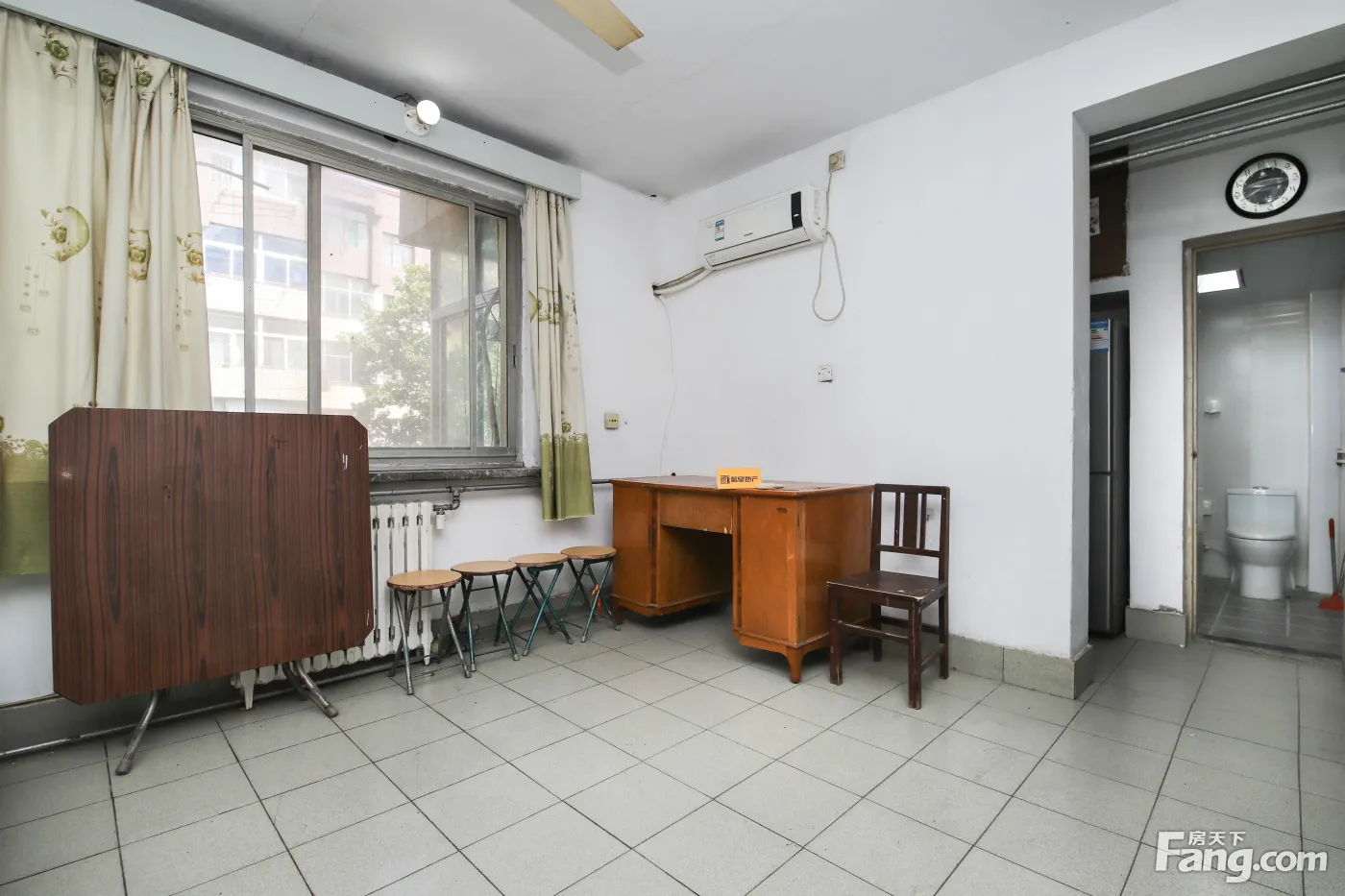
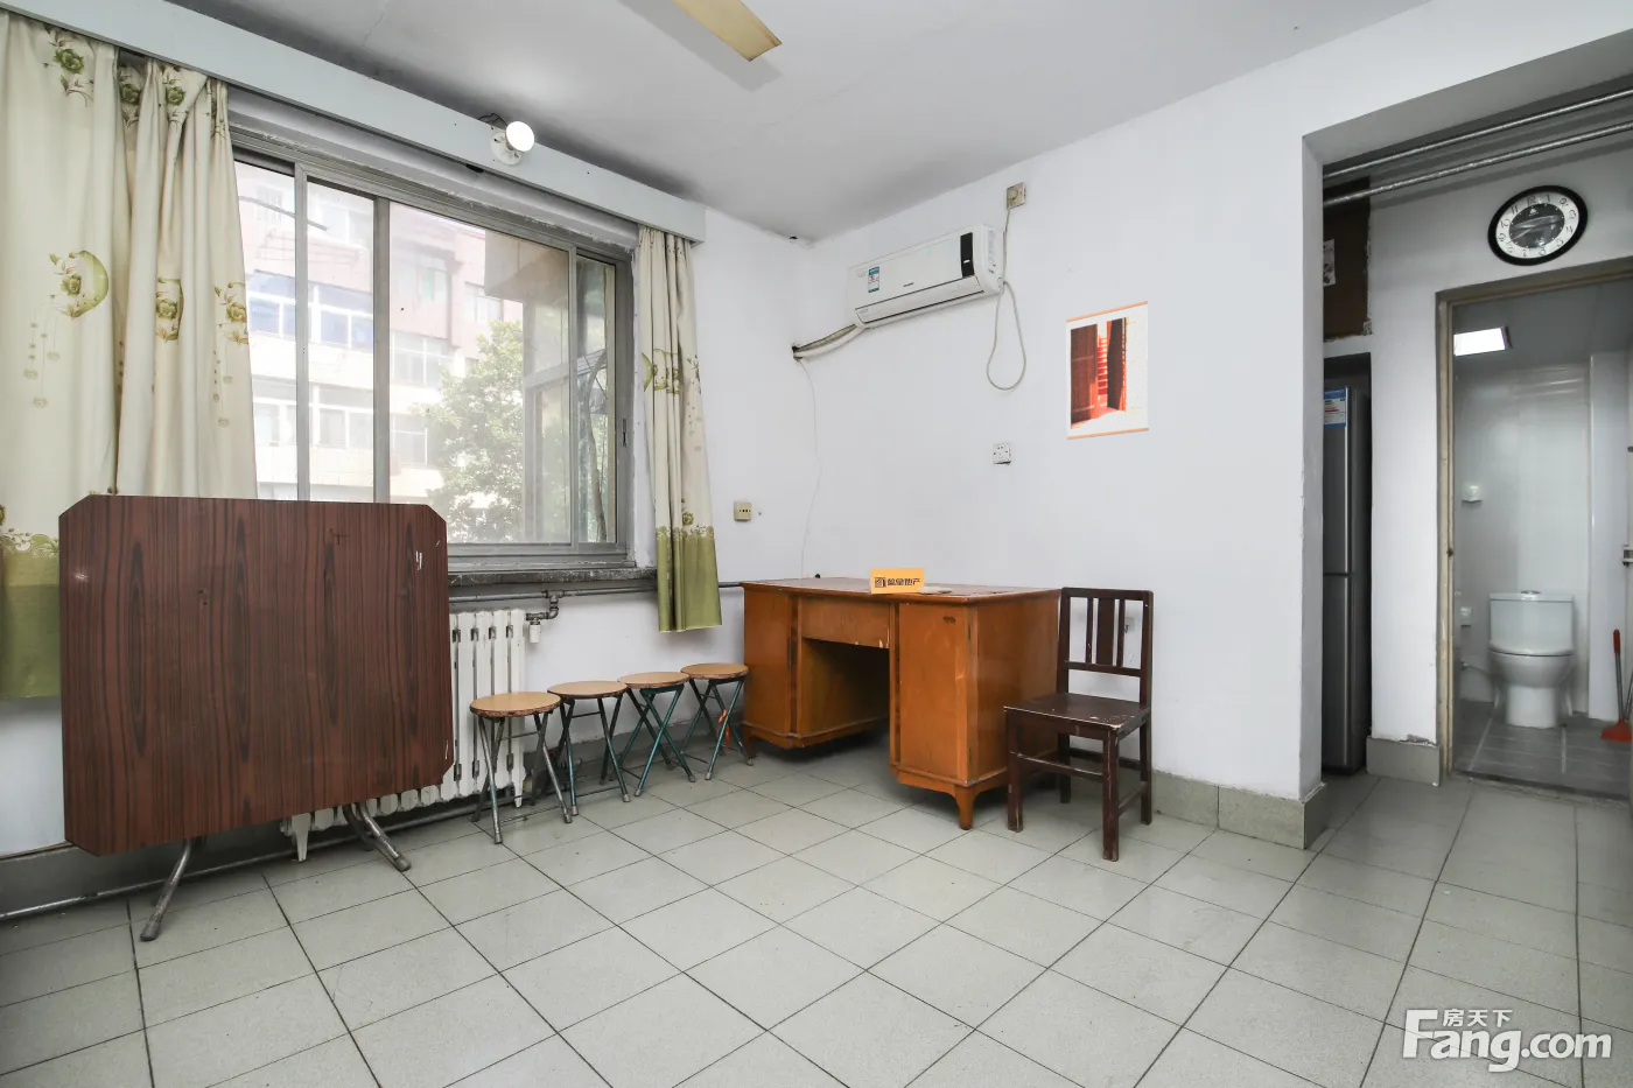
+ wall art (1105, 372)
